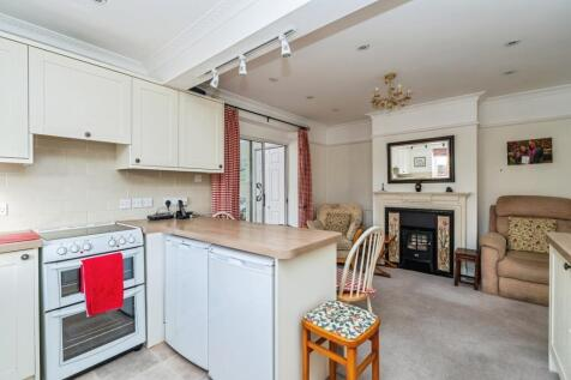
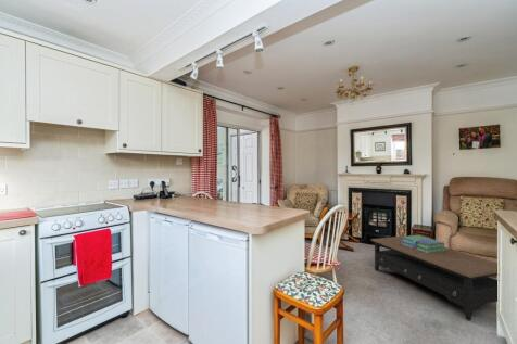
+ stack of books (421, 243)
+ coffee table (430, 268)
